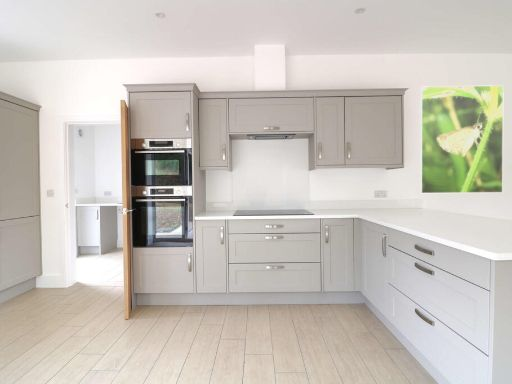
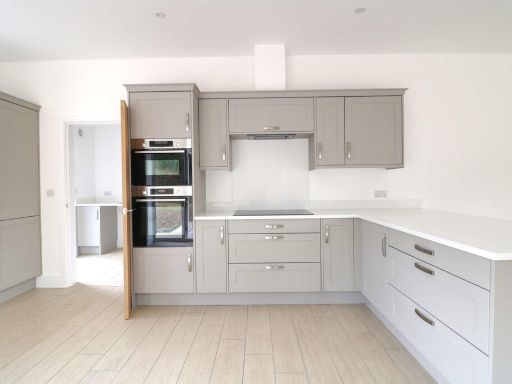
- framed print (461, 139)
